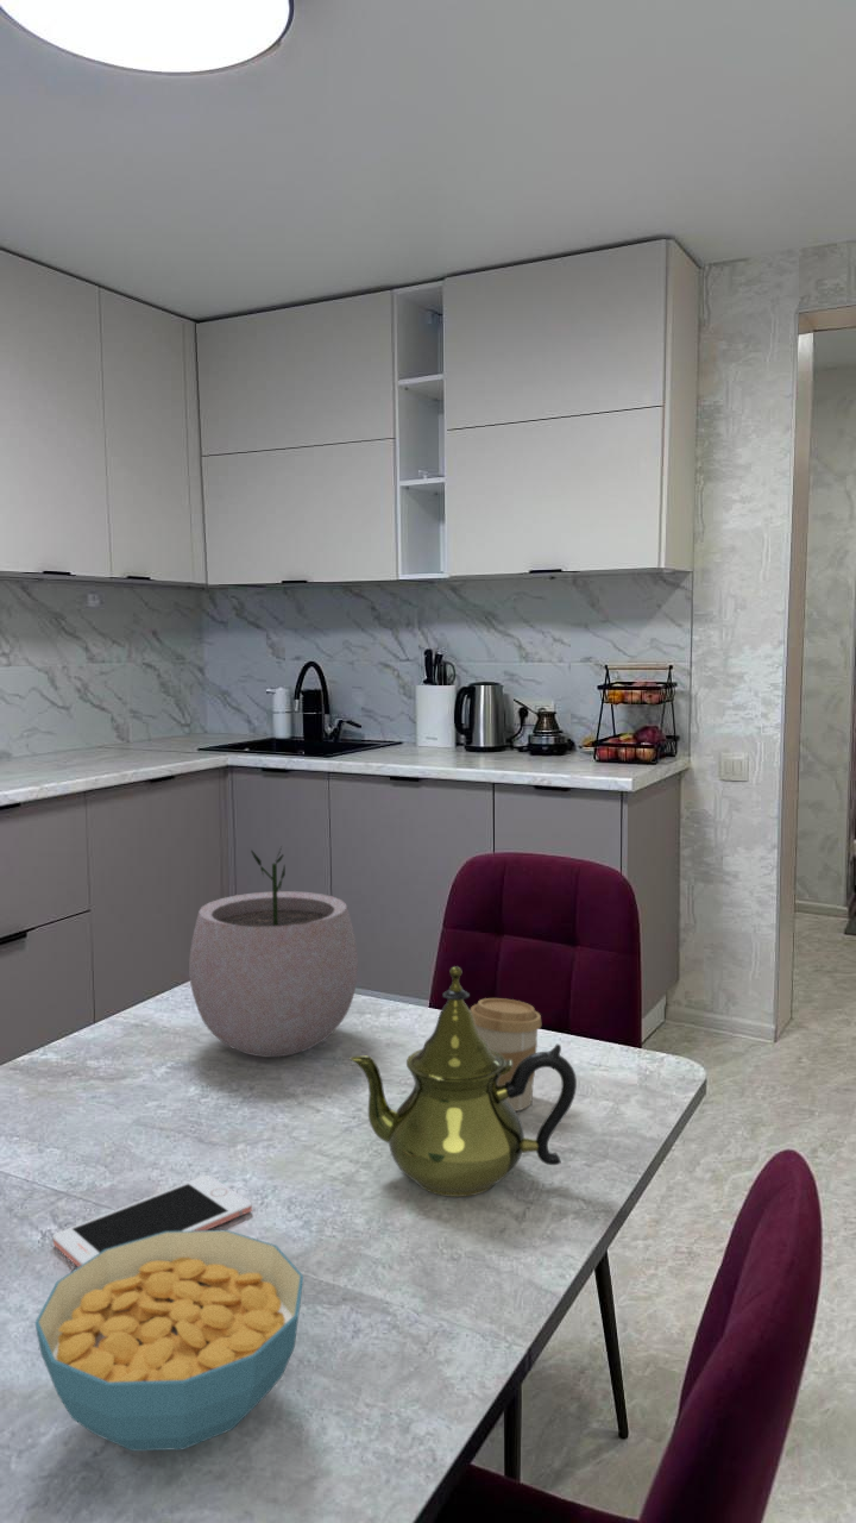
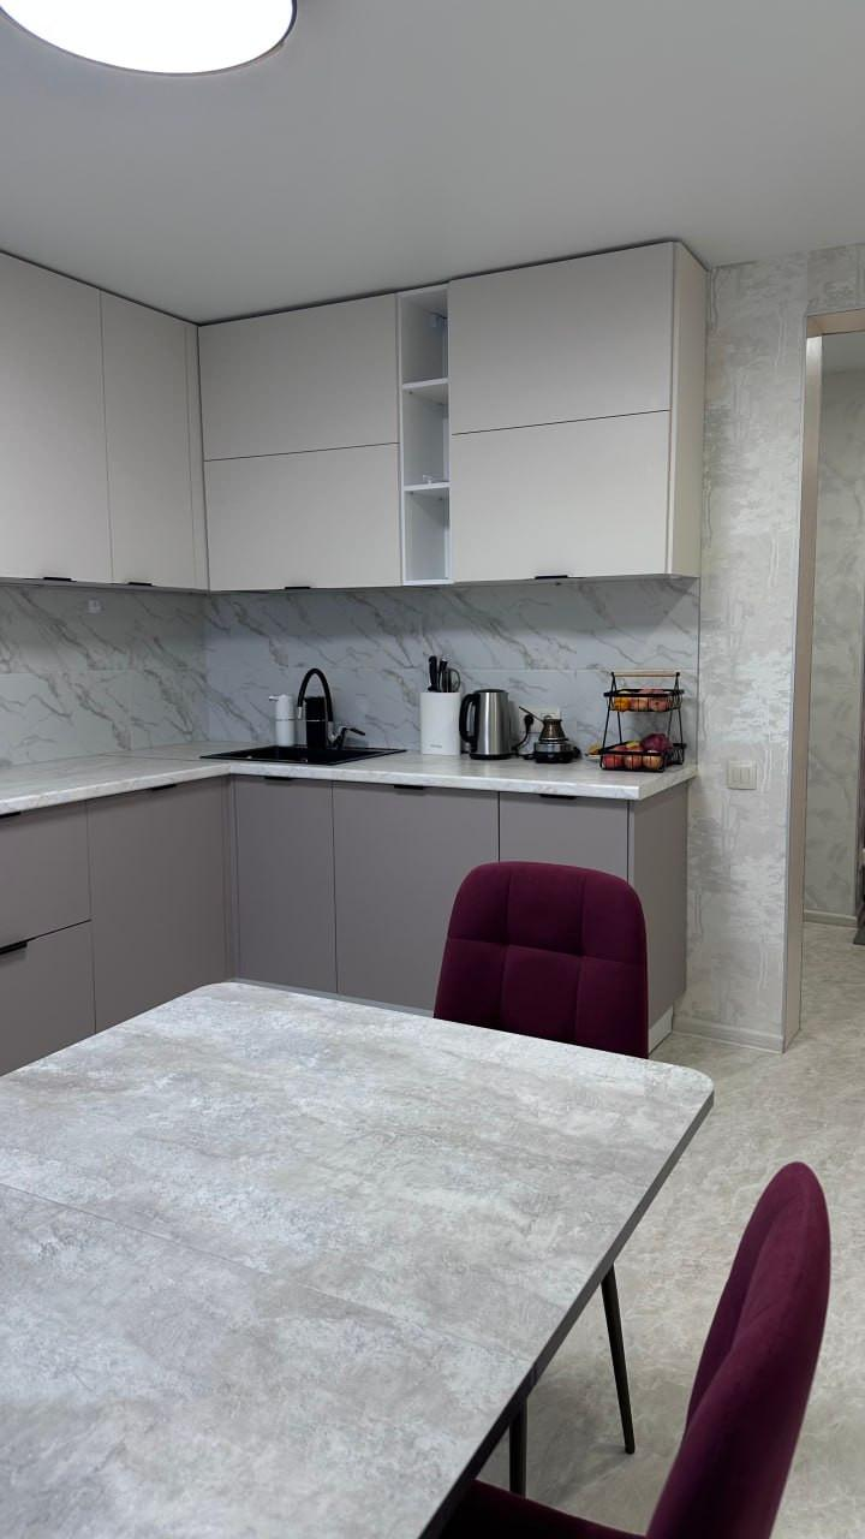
- coffee cup (504, 1051)
- cell phone (155, 1222)
- teapot (461, 1072)
- plant pot (273, 947)
- cereal bowl (175, 1358)
